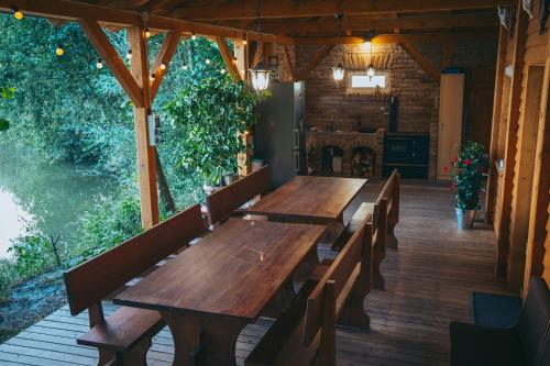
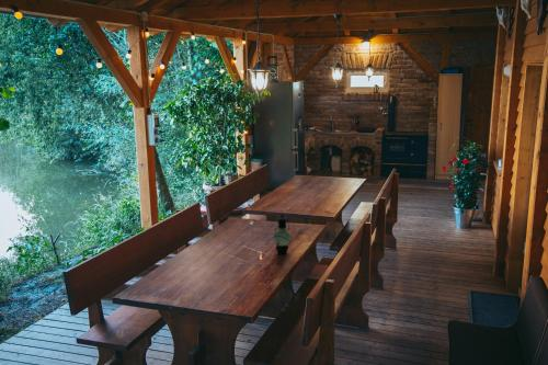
+ lantern (282, 231)
